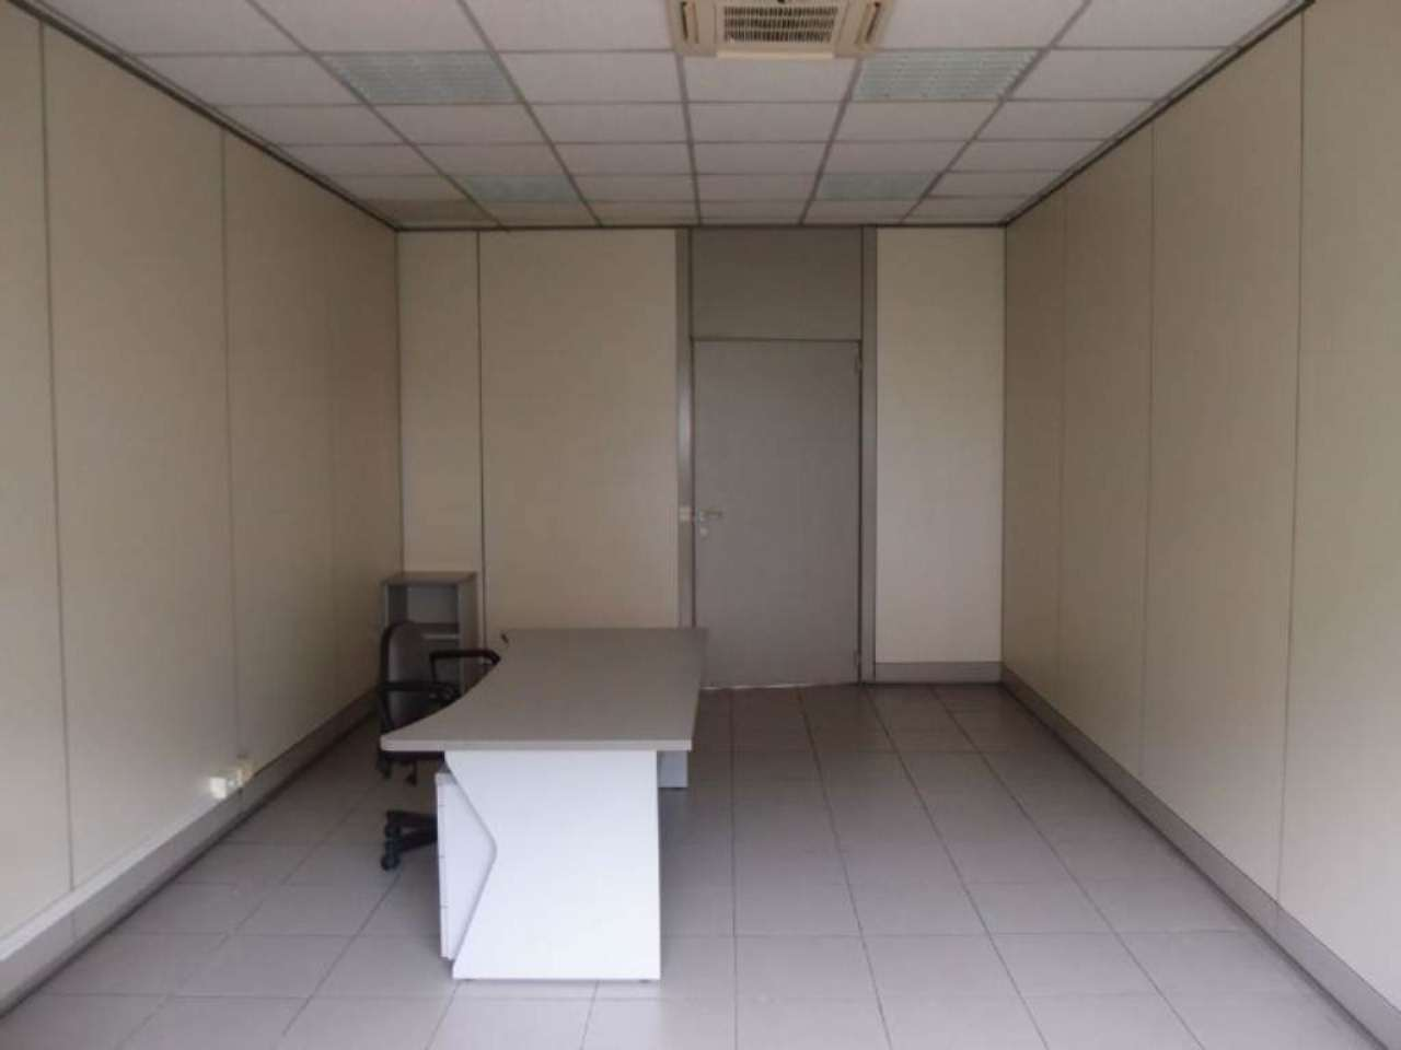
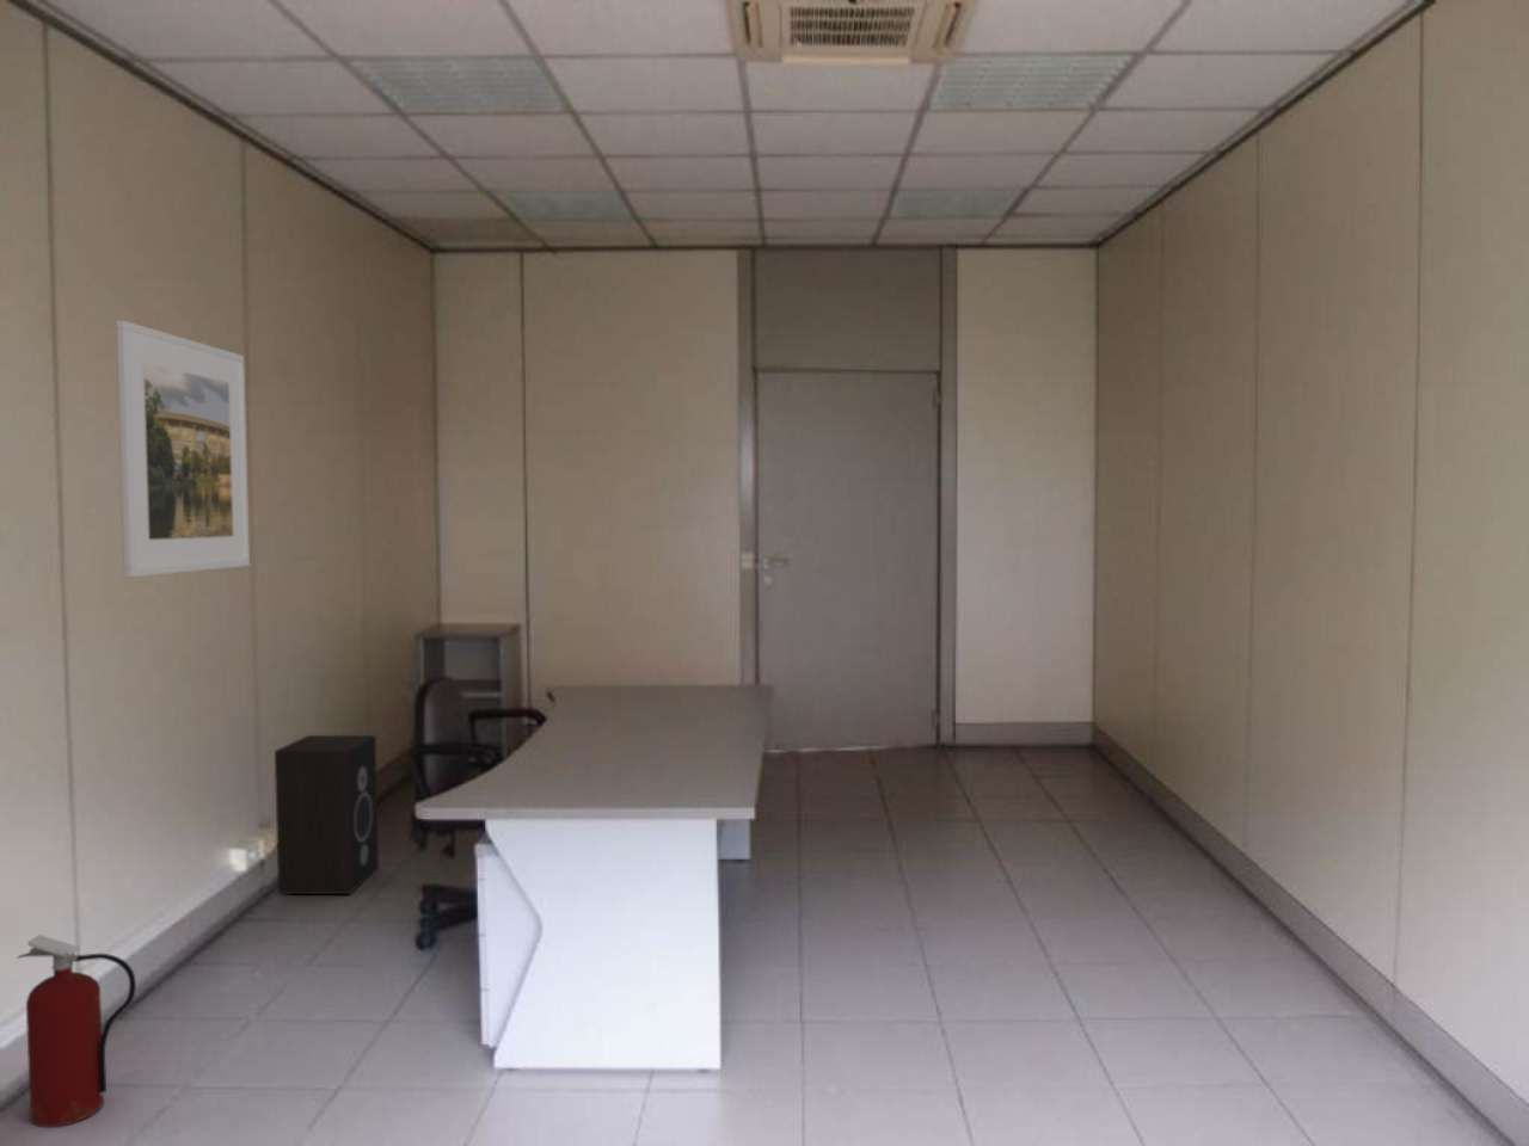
+ speaker (329, 811)
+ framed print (189, 455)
+ fire extinguisher (78, 1024)
